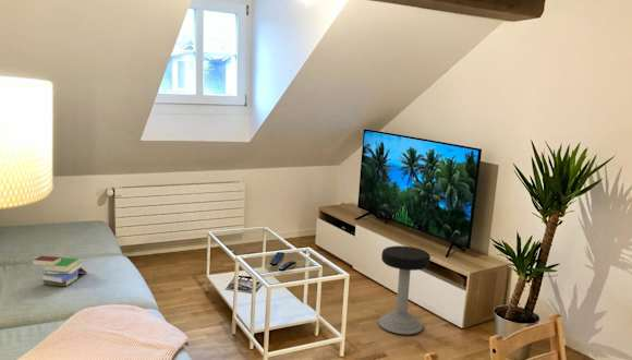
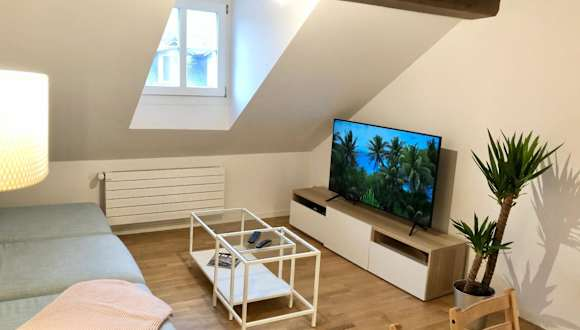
- book (61, 267)
- stool (403, 288)
